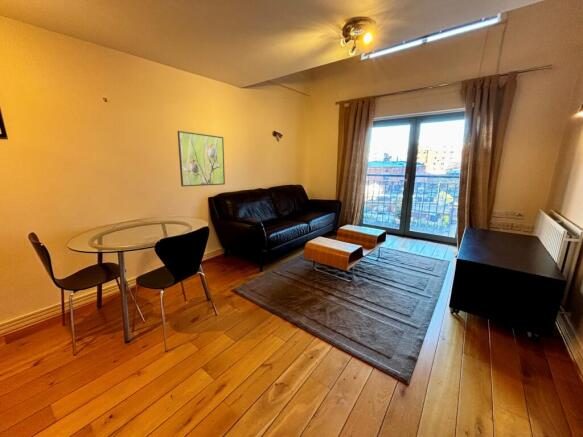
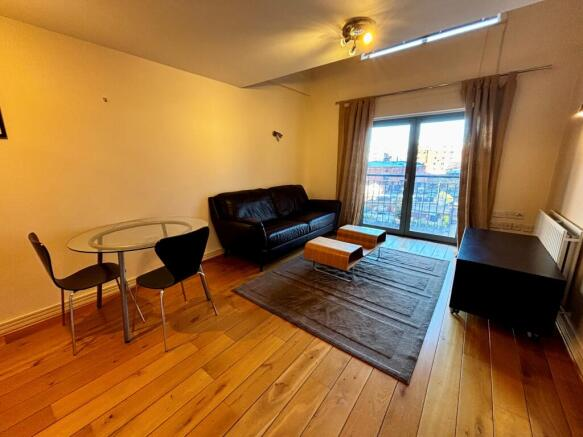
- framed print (203, 160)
